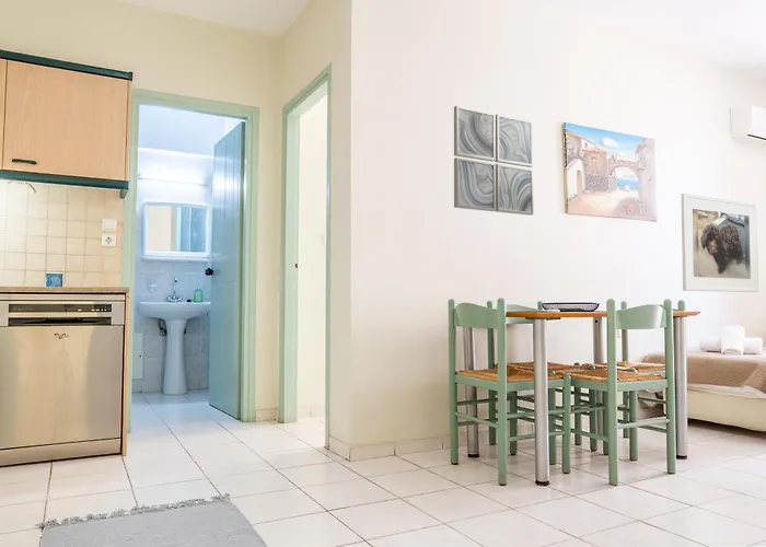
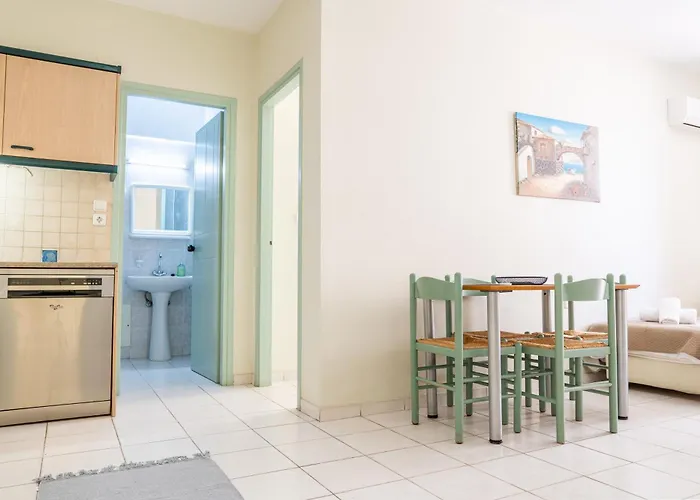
- wall art (495, 163)
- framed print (721, 245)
